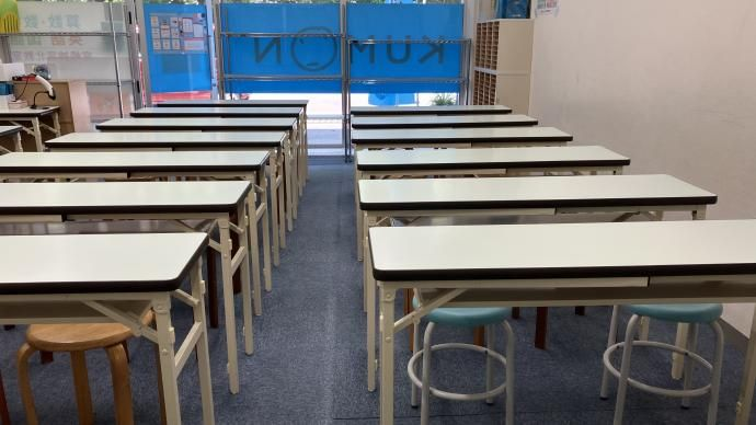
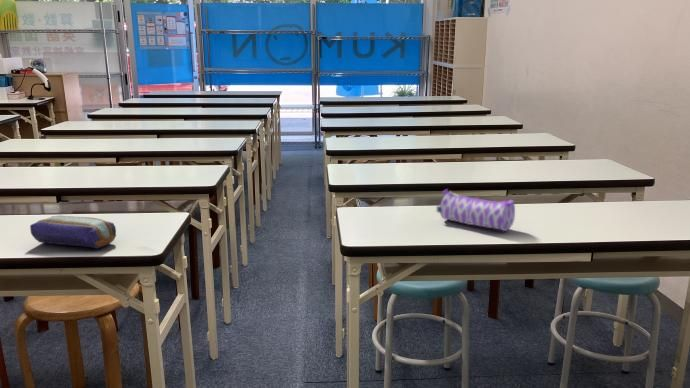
+ pencil case (476, 209)
+ pencil case (73, 231)
